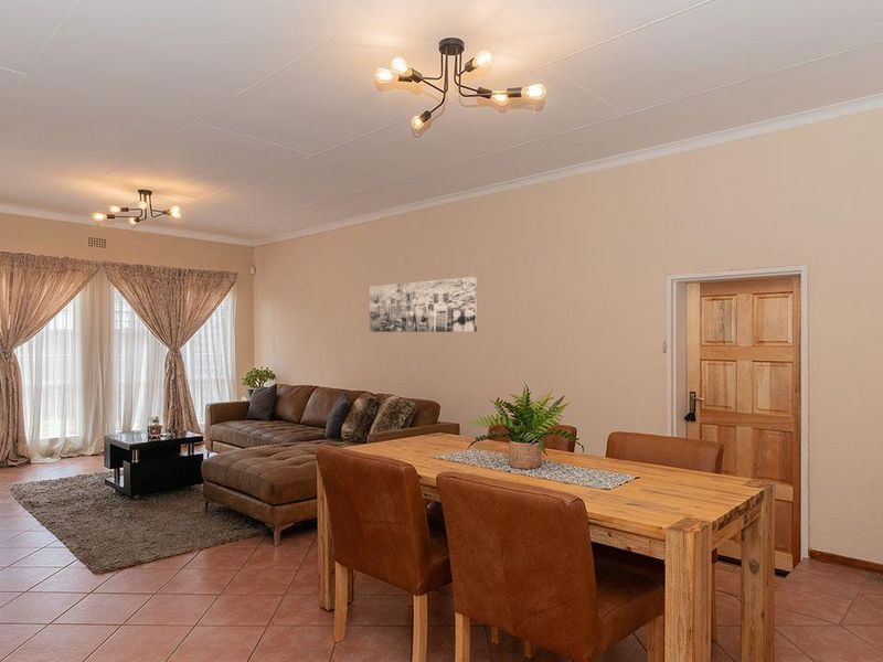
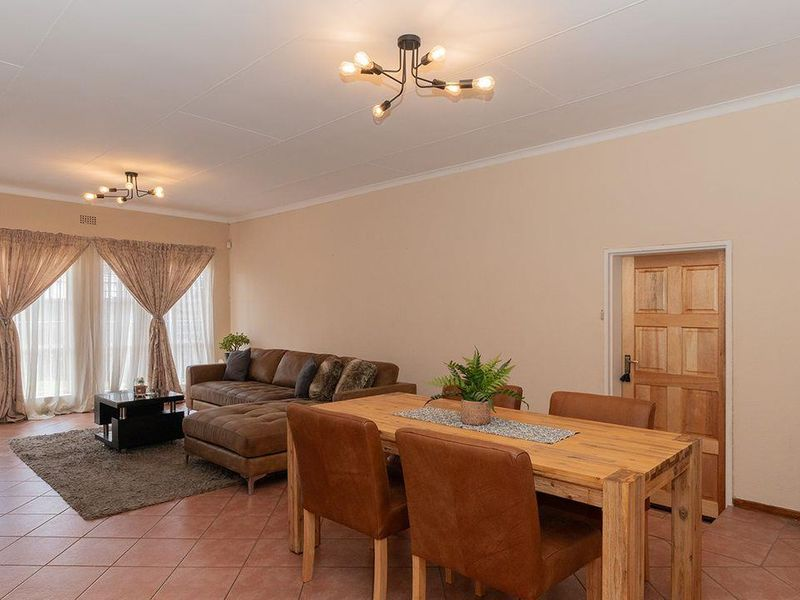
- wall art (418, 307)
